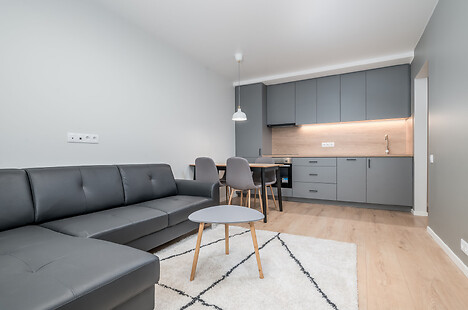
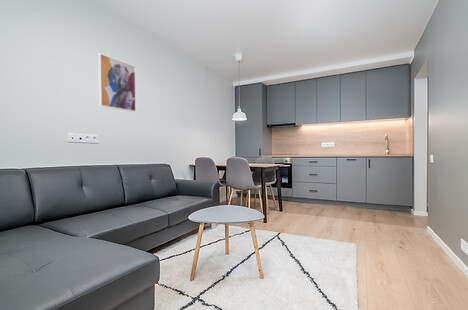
+ wall art (118, 84)
